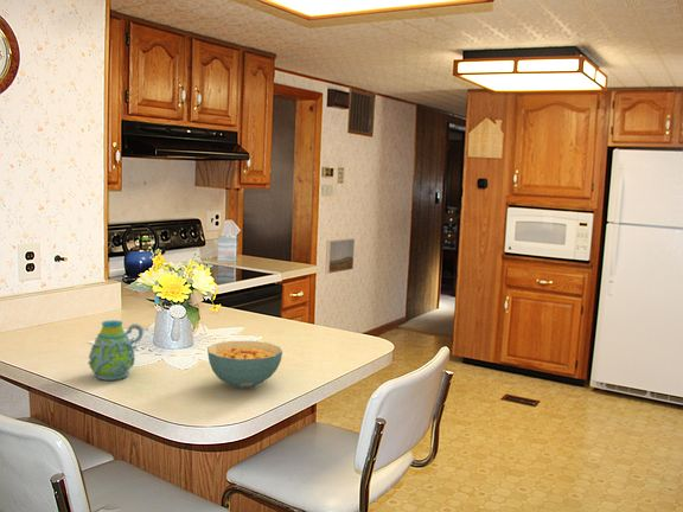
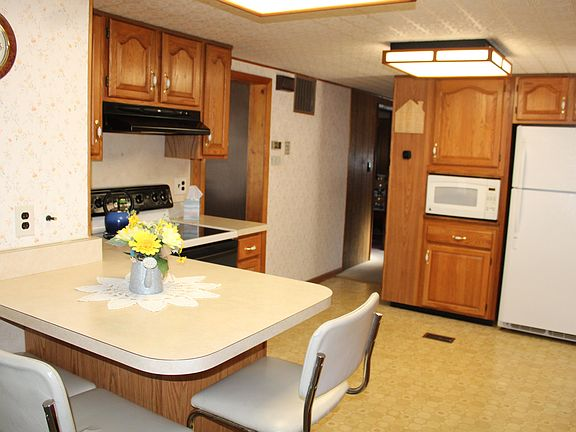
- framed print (340, 255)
- cereal bowl (244, 367)
- mug (116, 348)
